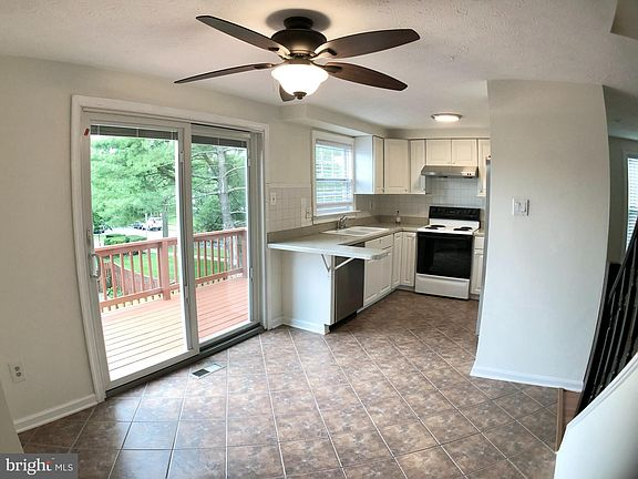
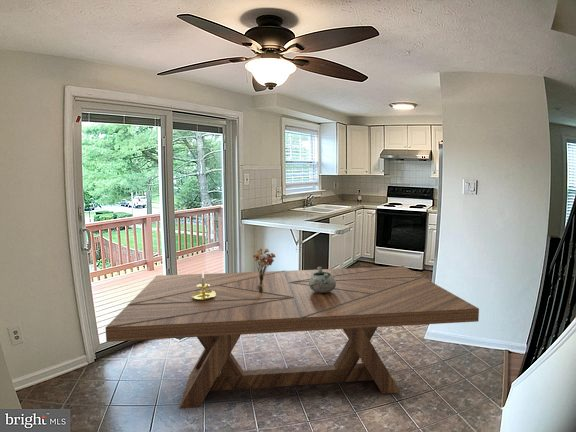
+ decorative bowl (322, 279)
+ dining table (292, 331)
+ bouquet (263, 270)
+ candle holder (203, 282)
